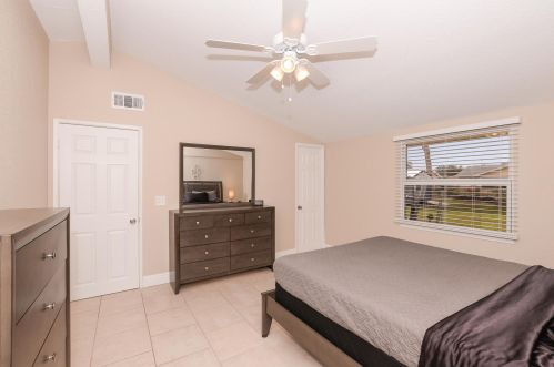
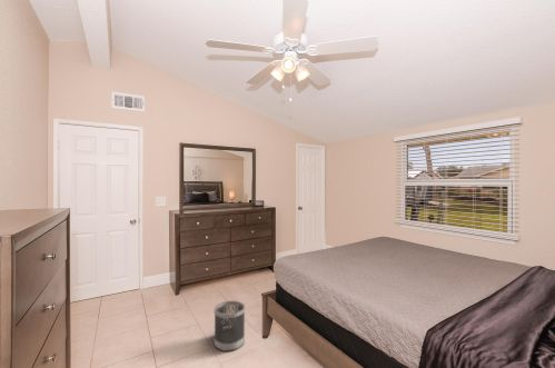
+ wastebasket (229, 324)
